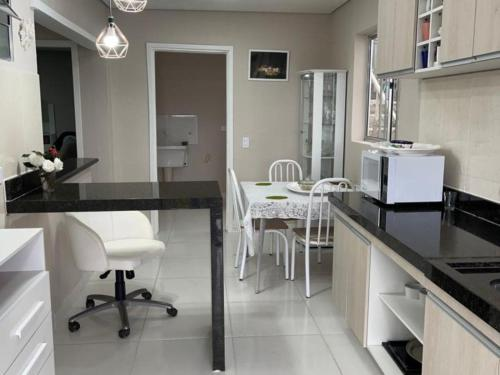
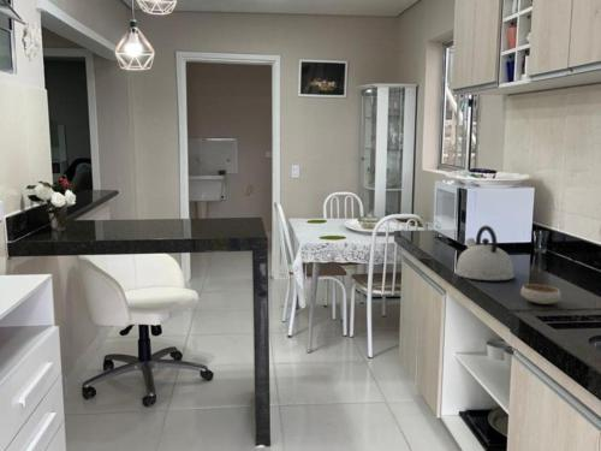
+ bowl (540, 295)
+ kettle (483, 249)
